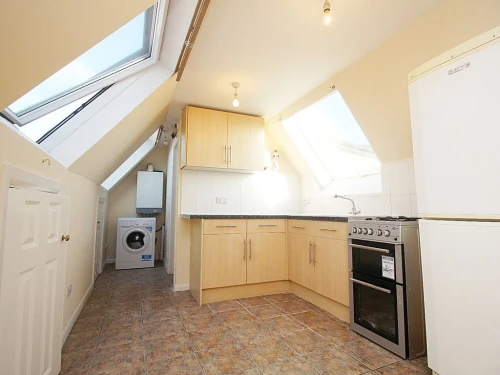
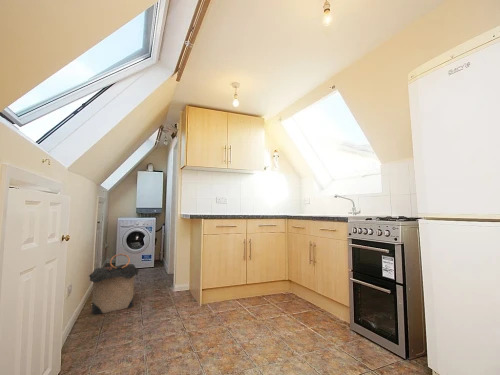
+ laundry hamper (113, 281)
